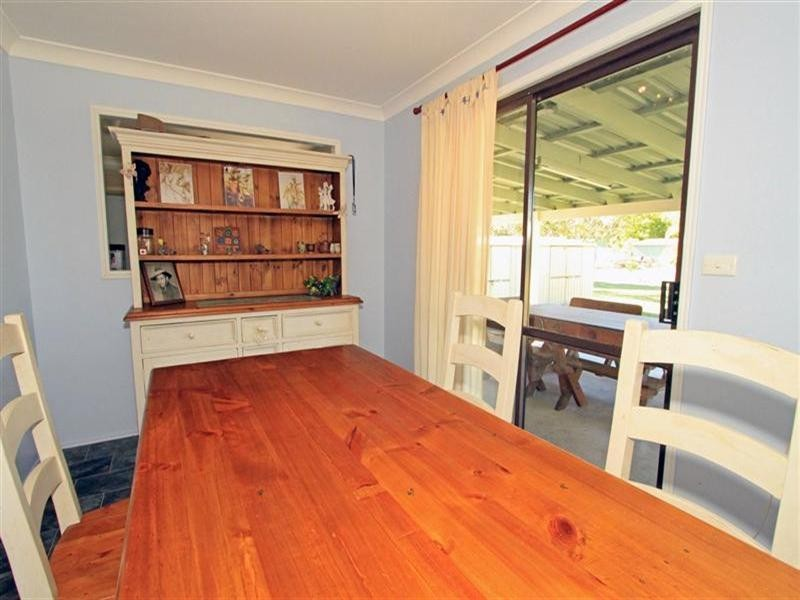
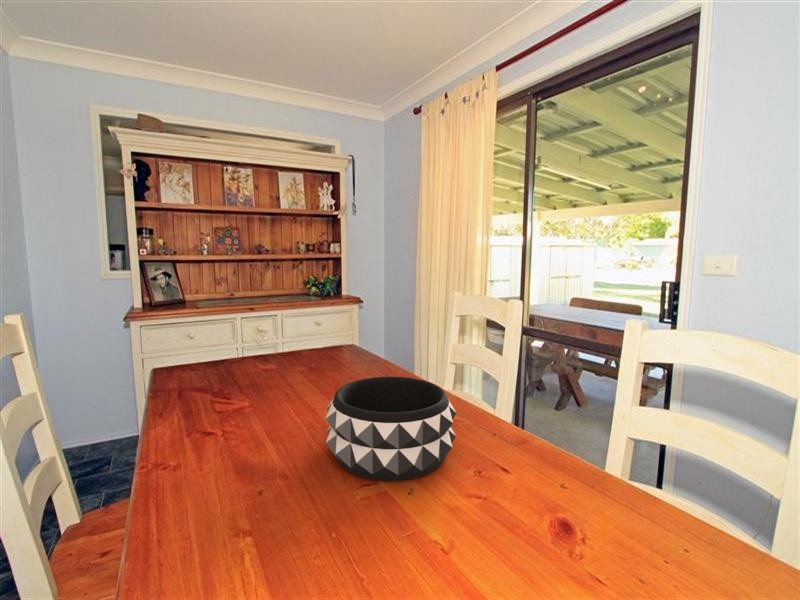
+ decorative bowl (390, 422)
